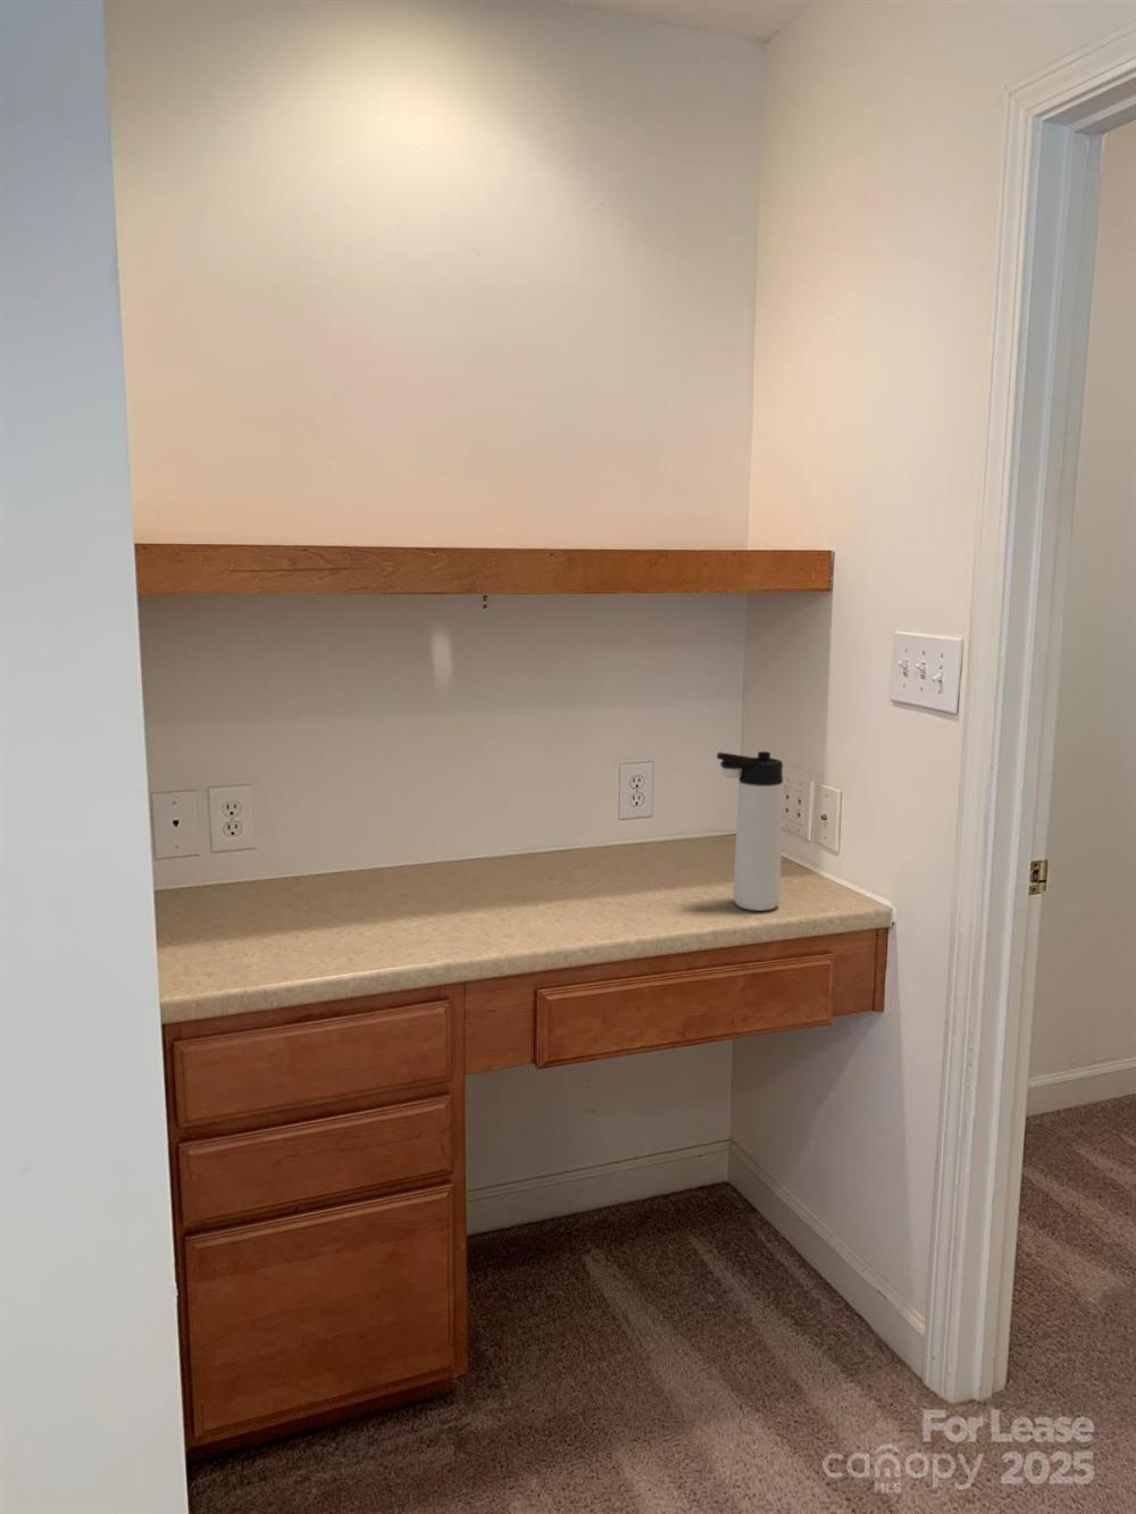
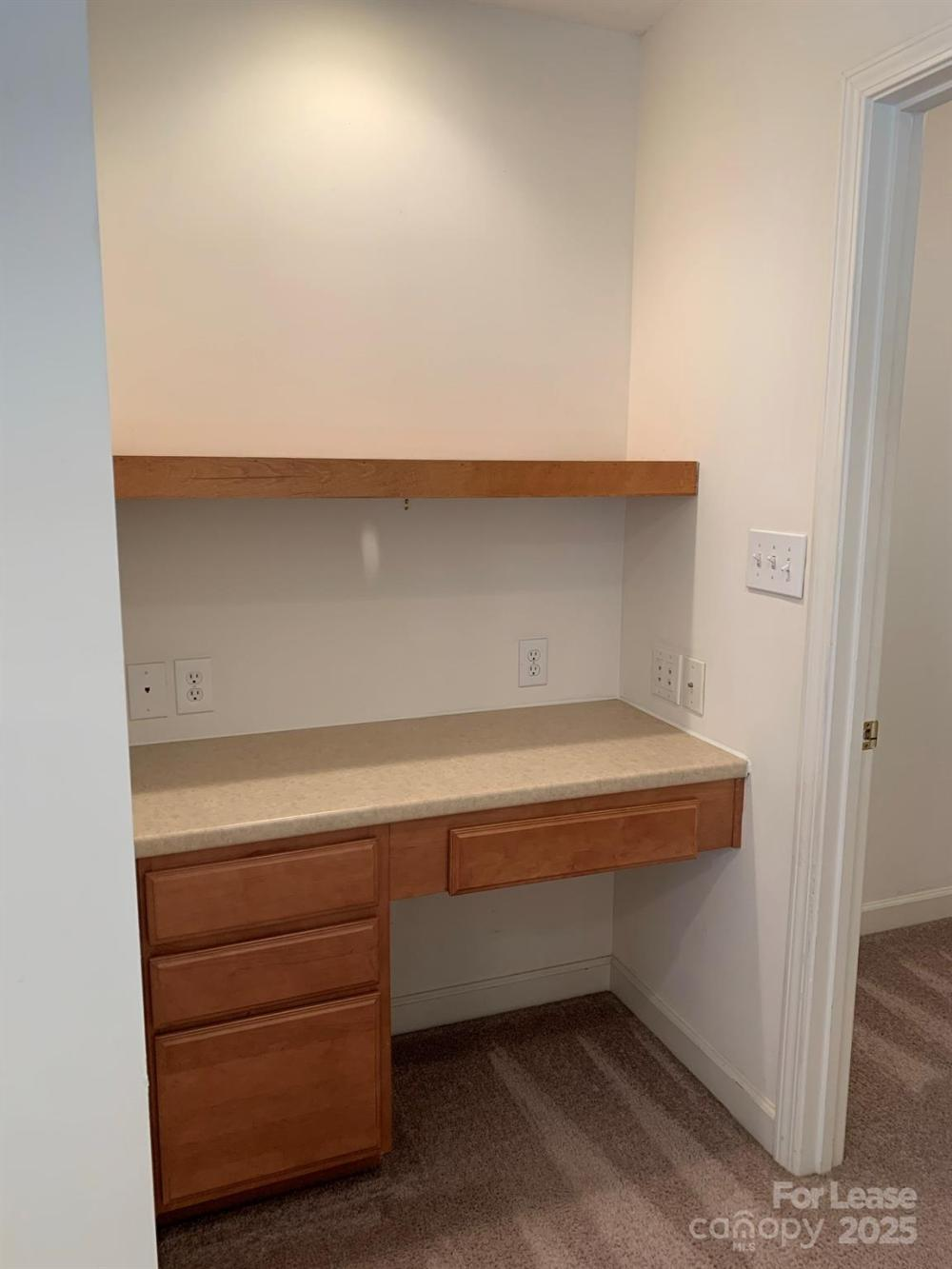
- thermos bottle (747, 829)
